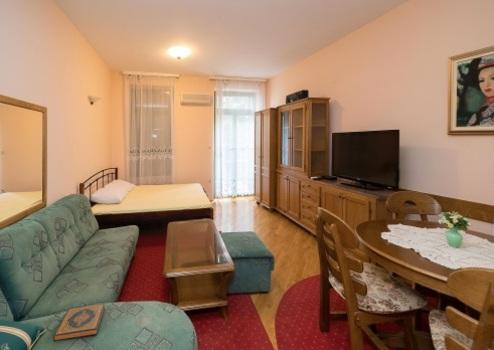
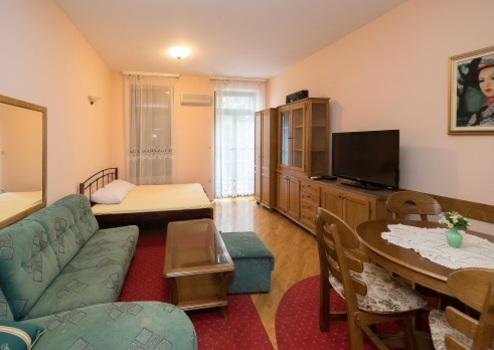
- hardback book (81, 320)
